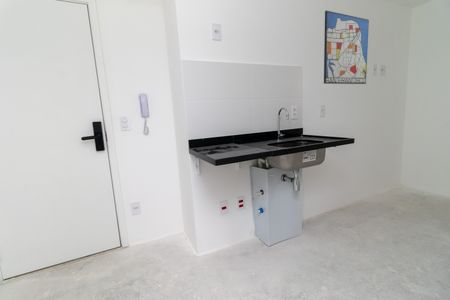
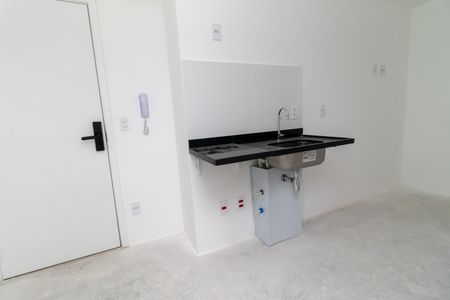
- wall art (347, 50)
